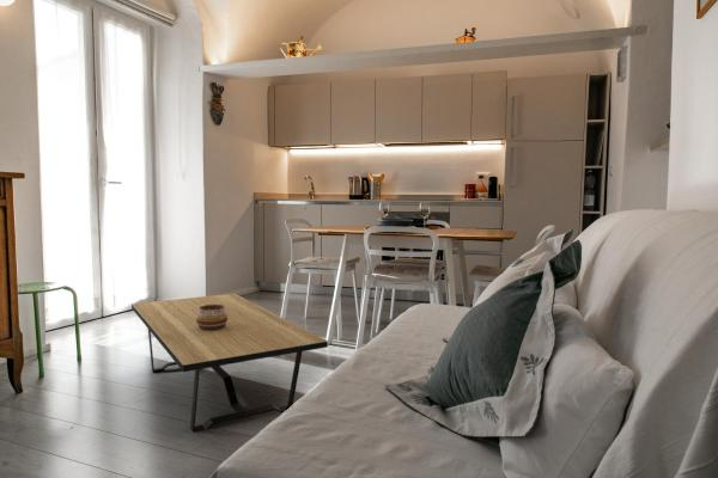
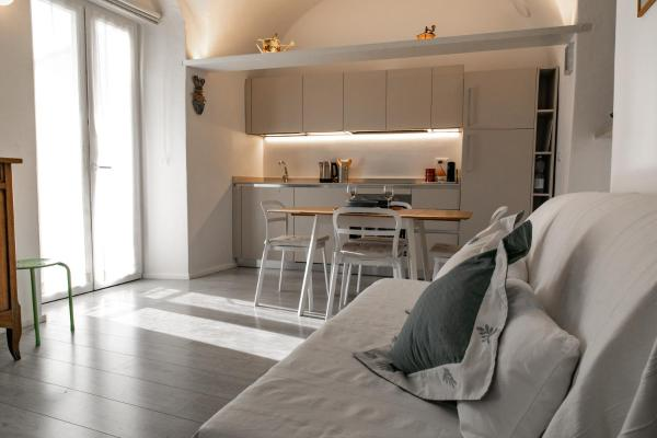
- coffee table (215, 353)
- decorative bowl (212, 318)
